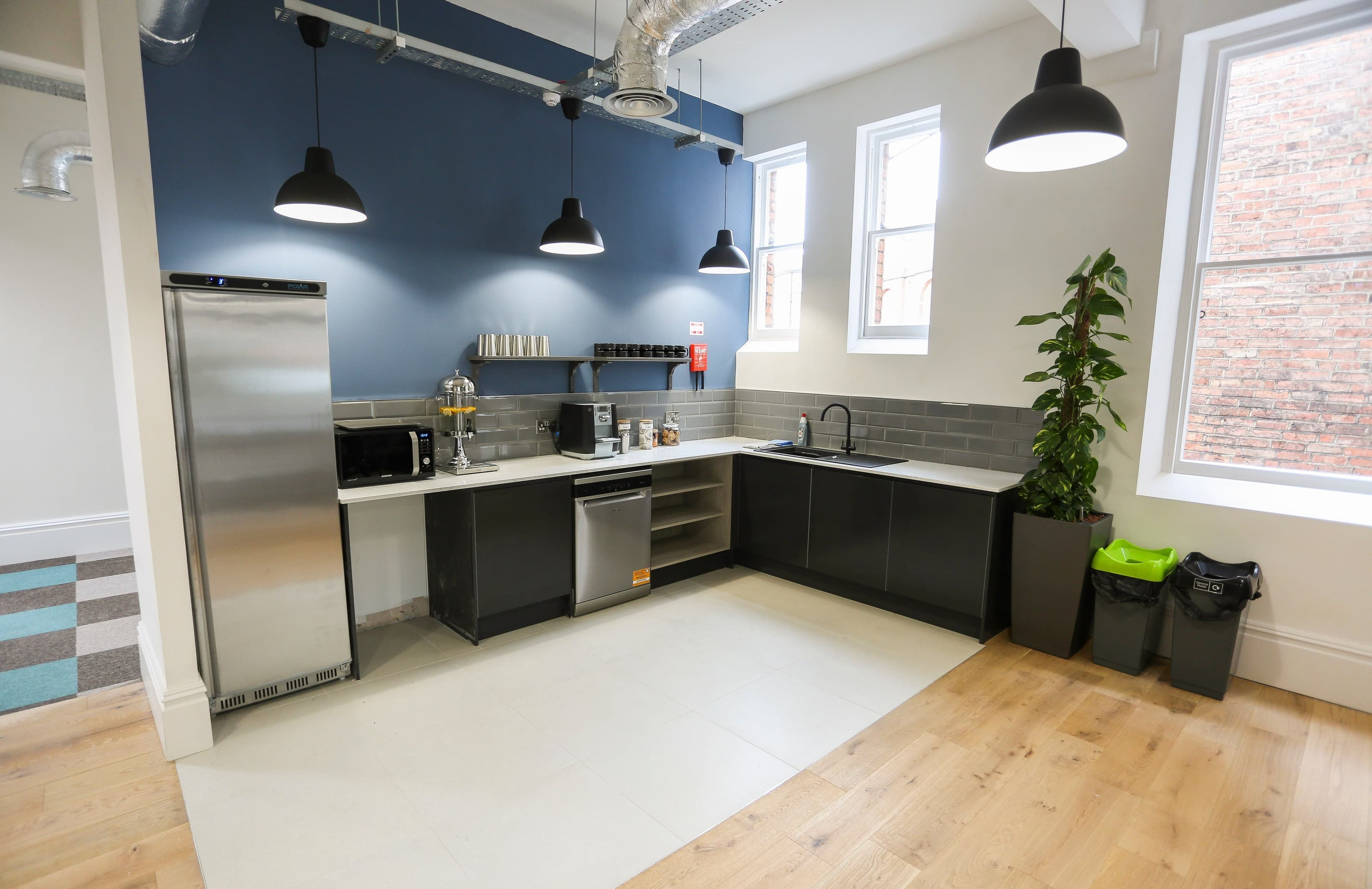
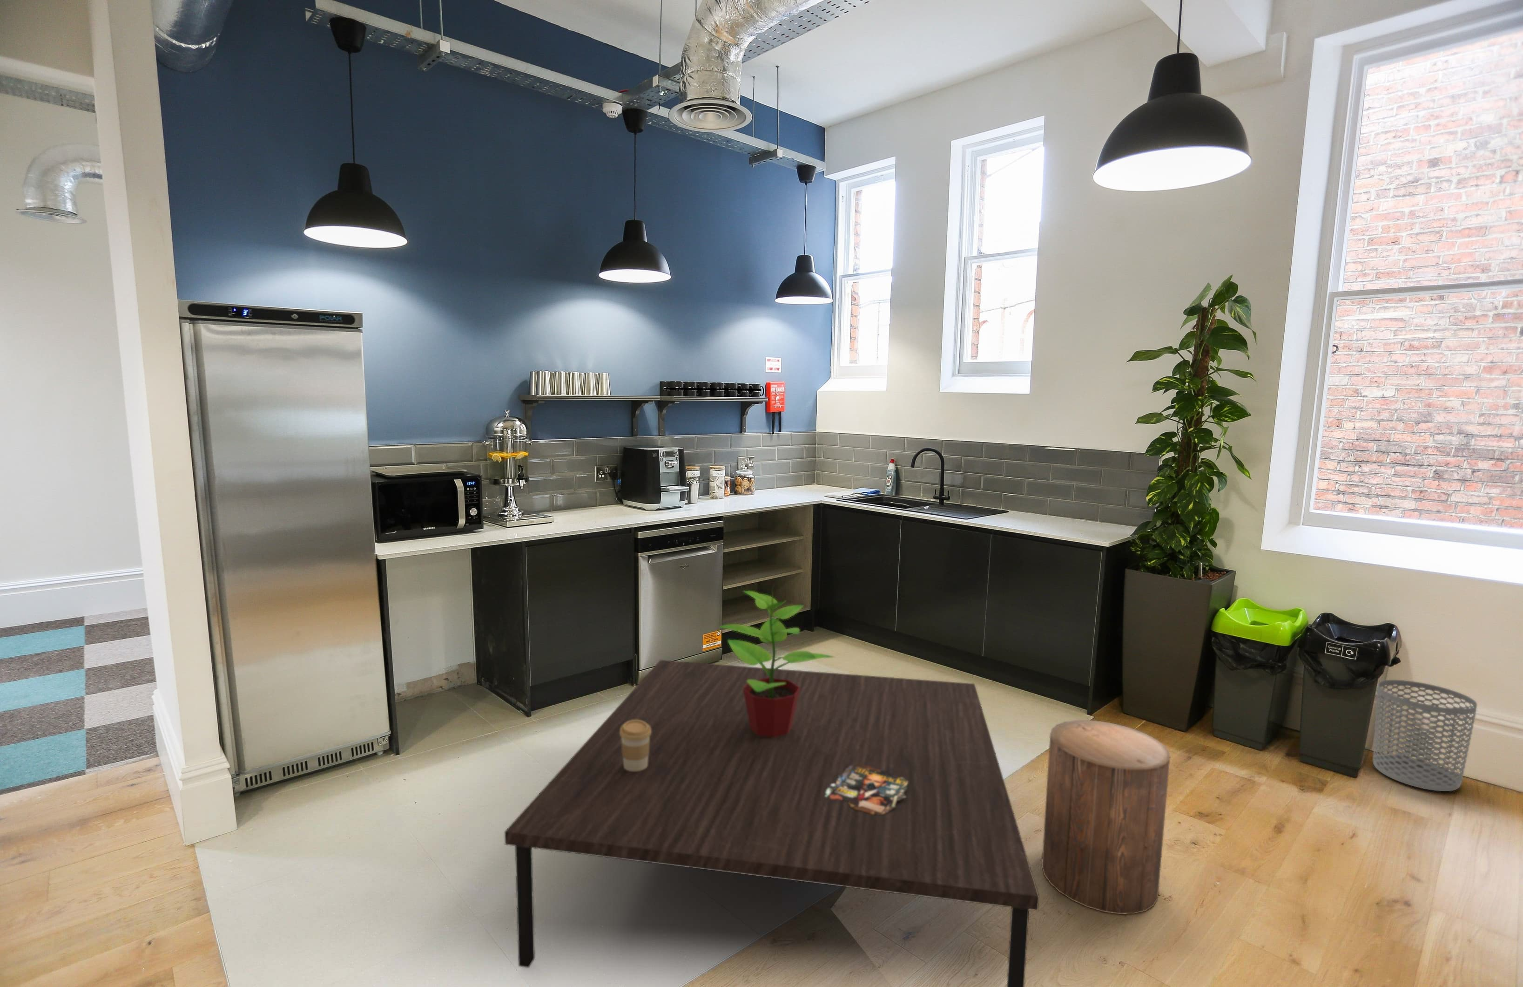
+ coffee table (789, 797)
+ waste bin (1420, 735)
+ potted plant (768, 655)
+ coffee cup (635, 744)
+ stool (1103, 810)
+ magazine (867, 785)
